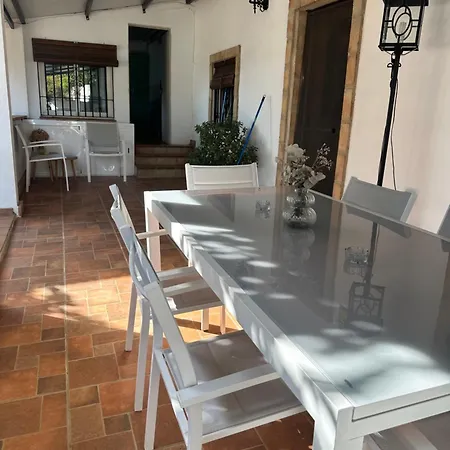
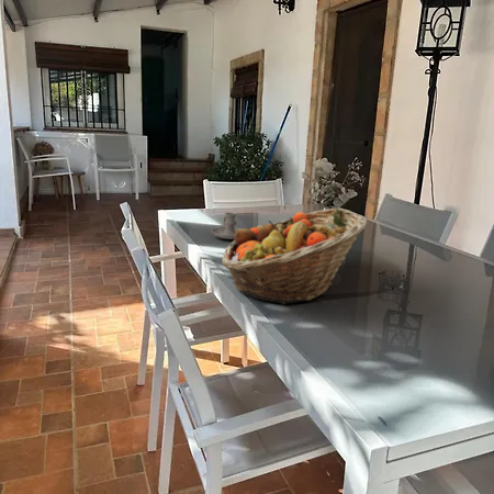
+ candle holder (228, 224)
+ fruit basket (291, 248)
